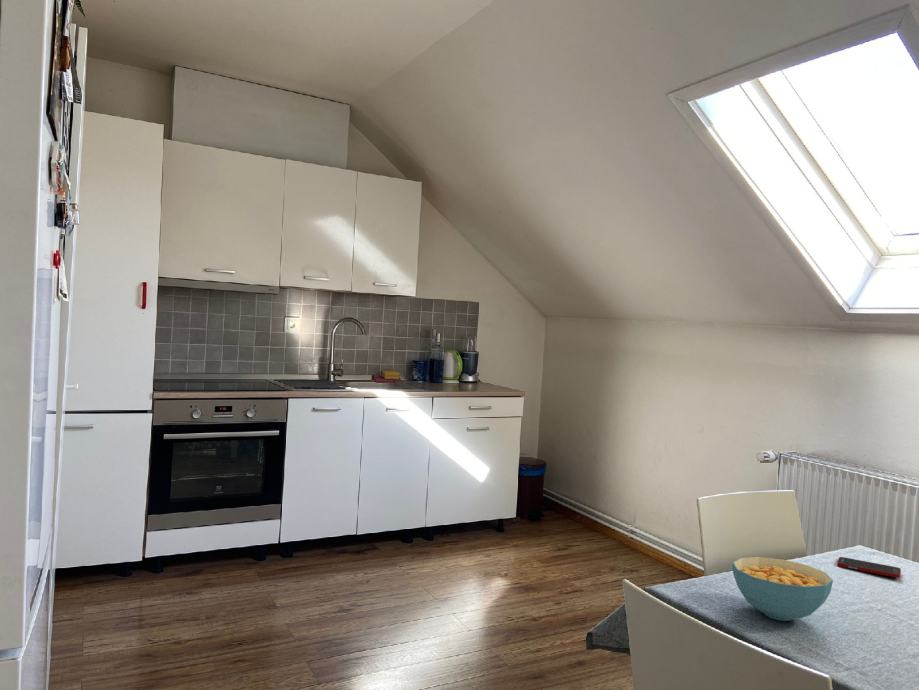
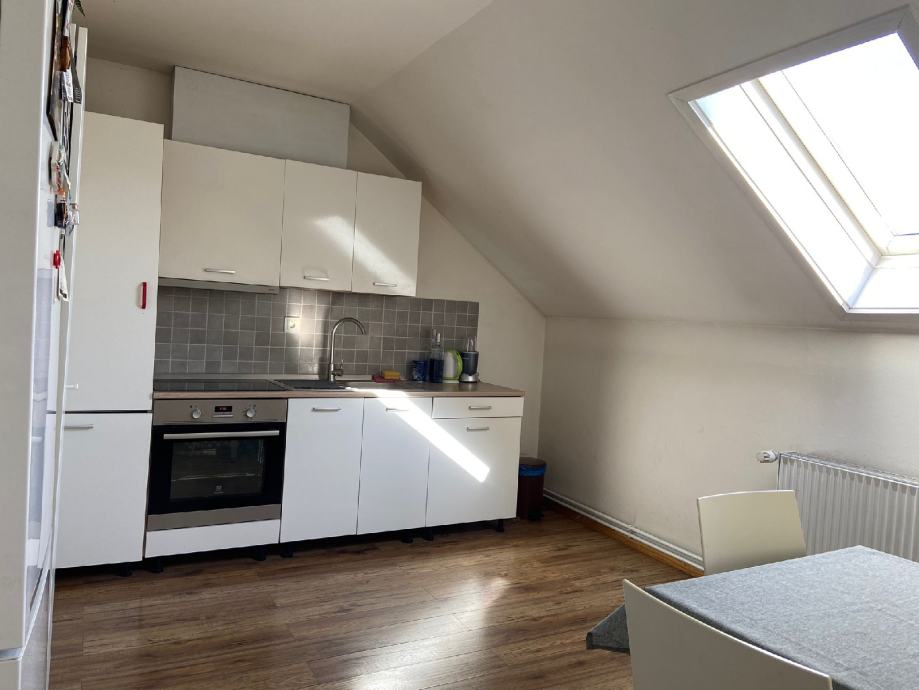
- cell phone (868, 567)
- cereal bowl (779, 593)
